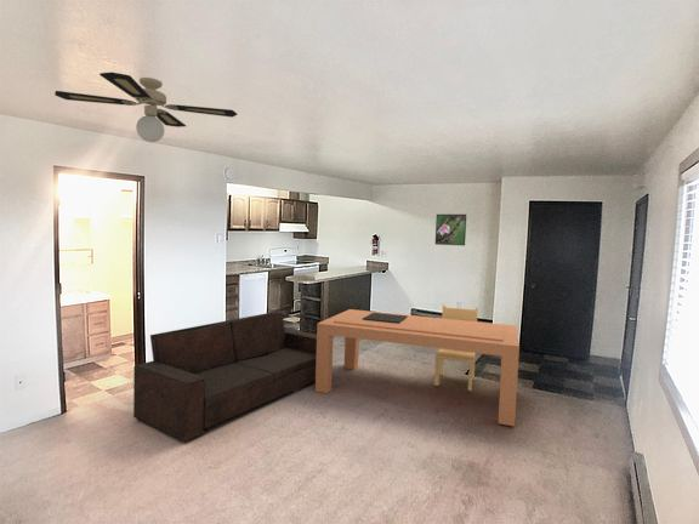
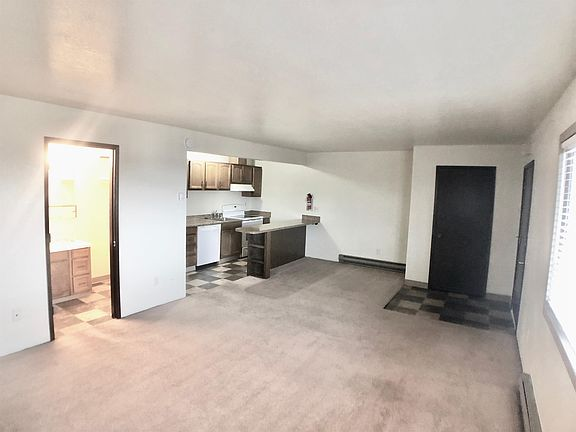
- ceiling fan (150, 112)
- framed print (450, 229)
- dining table (419, 344)
- sofa (245, 358)
